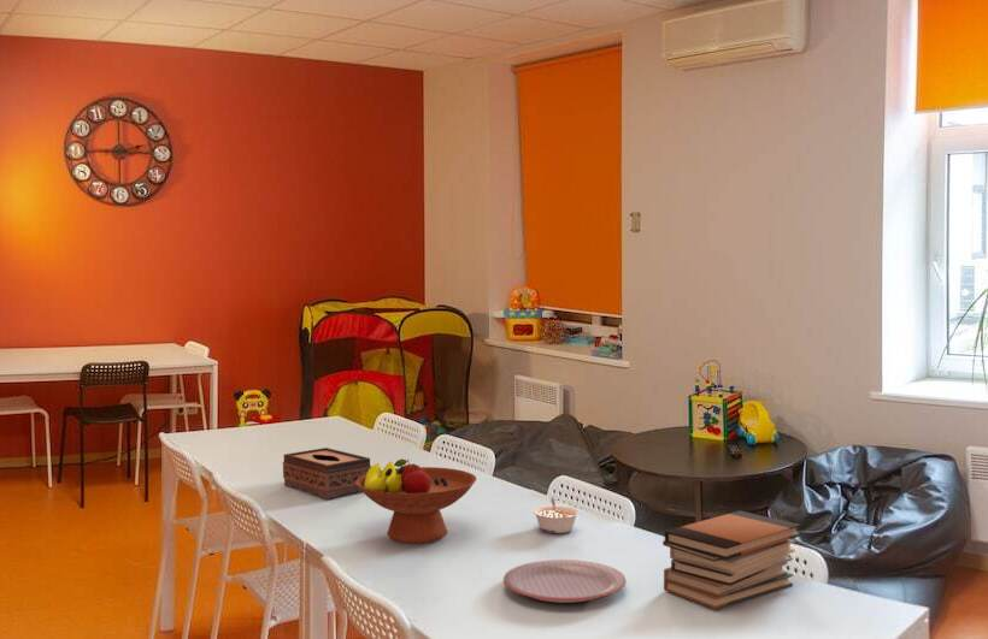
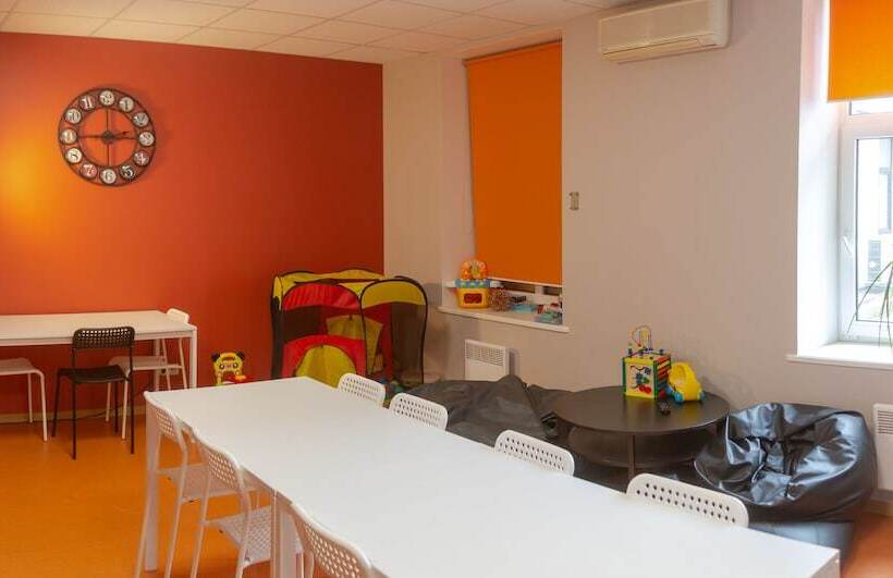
- tissue box (327, 472)
- fruit bowl (416, 496)
- book stack (731, 557)
- plate (564, 582)
- legume (554, 517)
